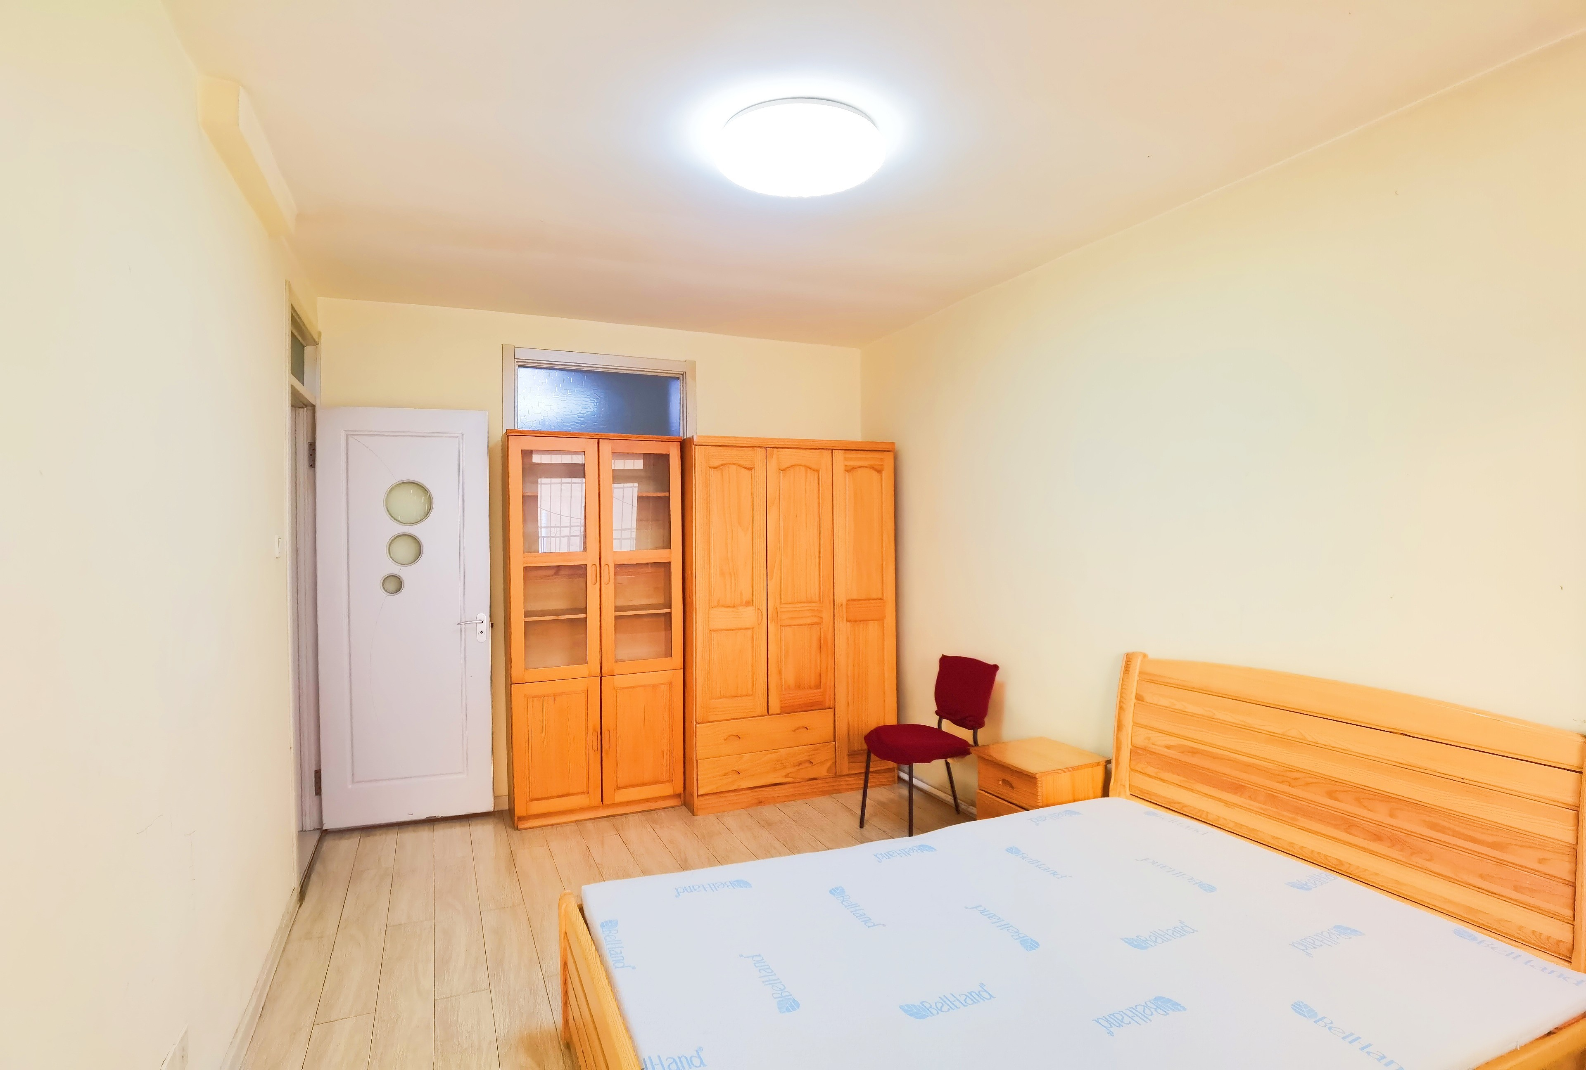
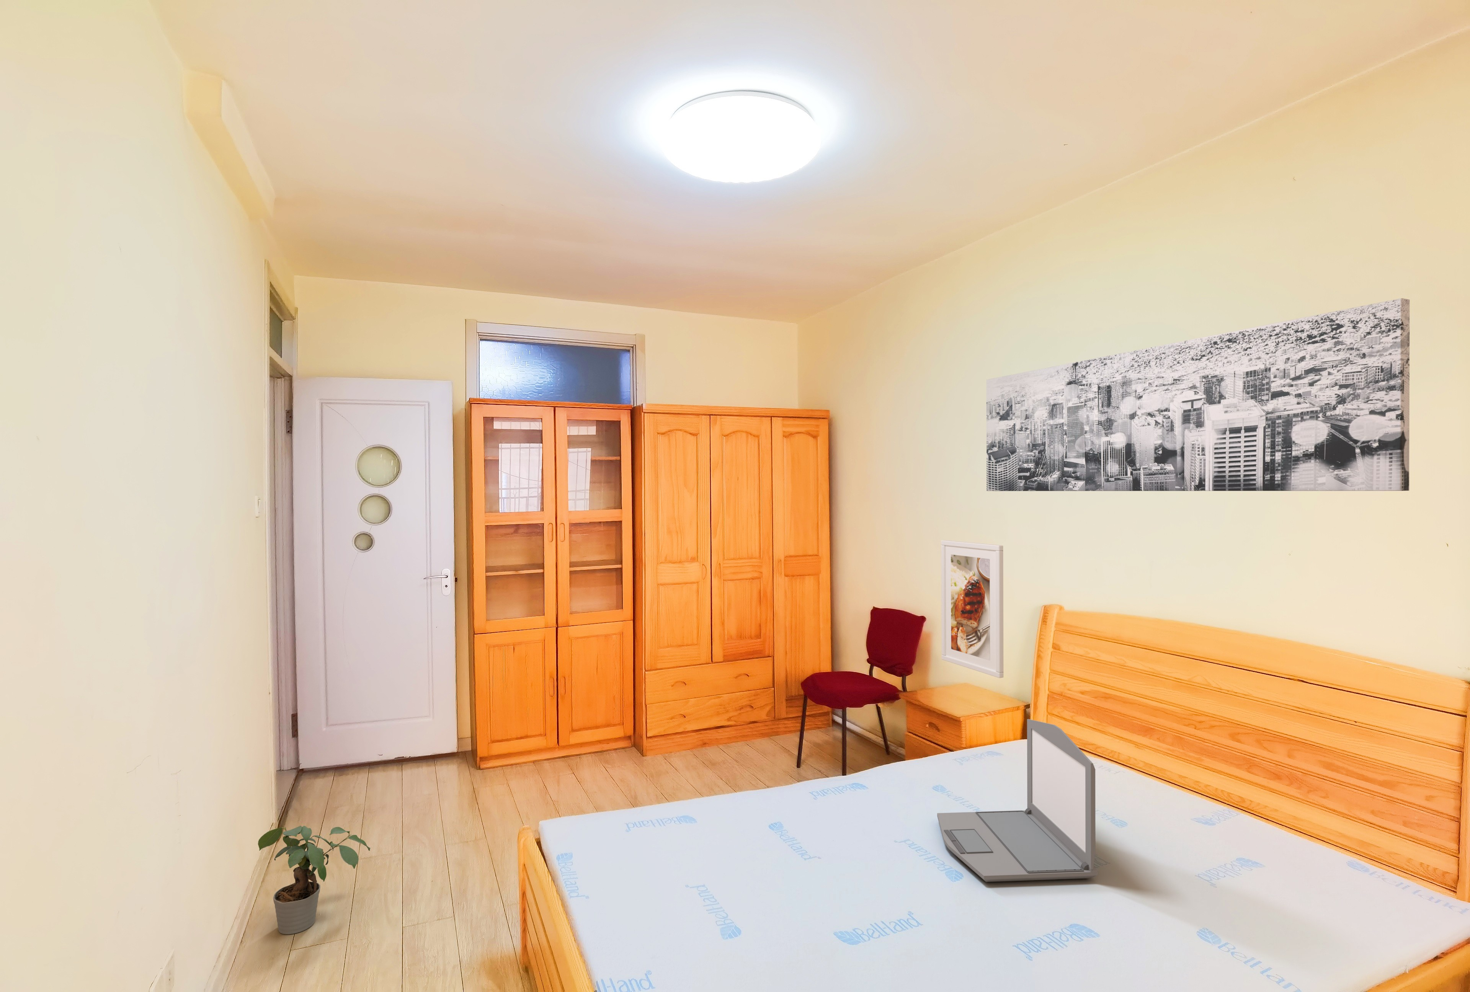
+ laptop (1004, 810)
+ wall art (1142, 421)
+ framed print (971, 606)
+ potted plant (312, 872)
